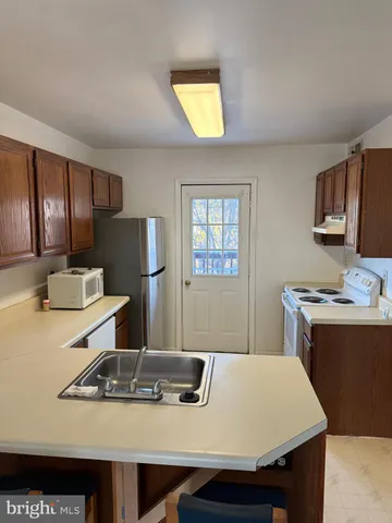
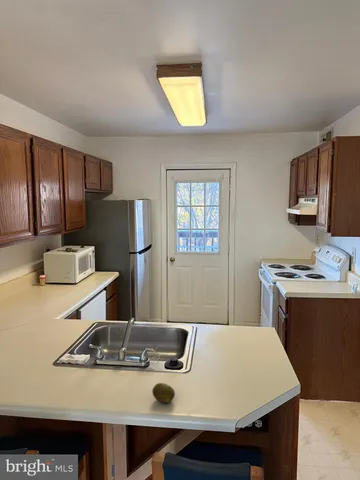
+ fruit (163, 392)
